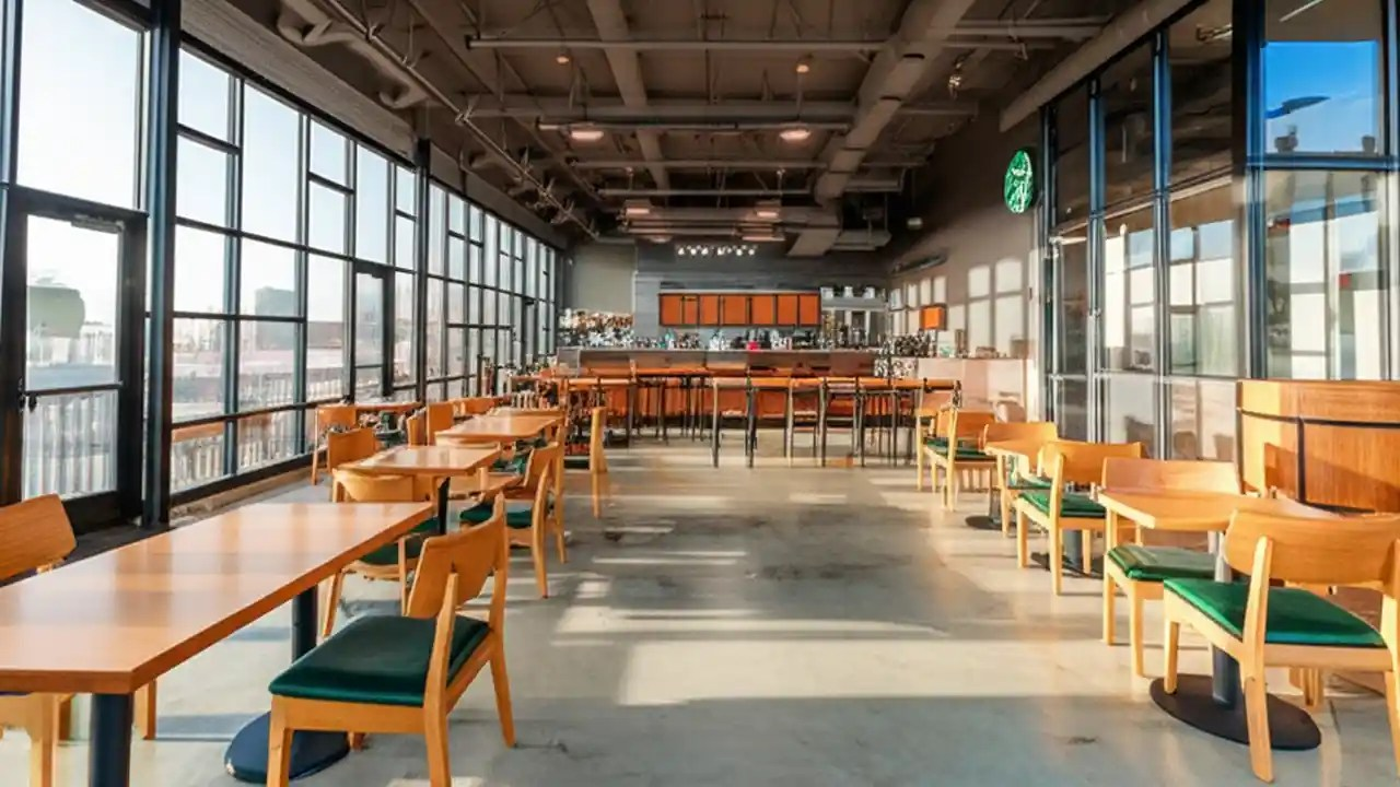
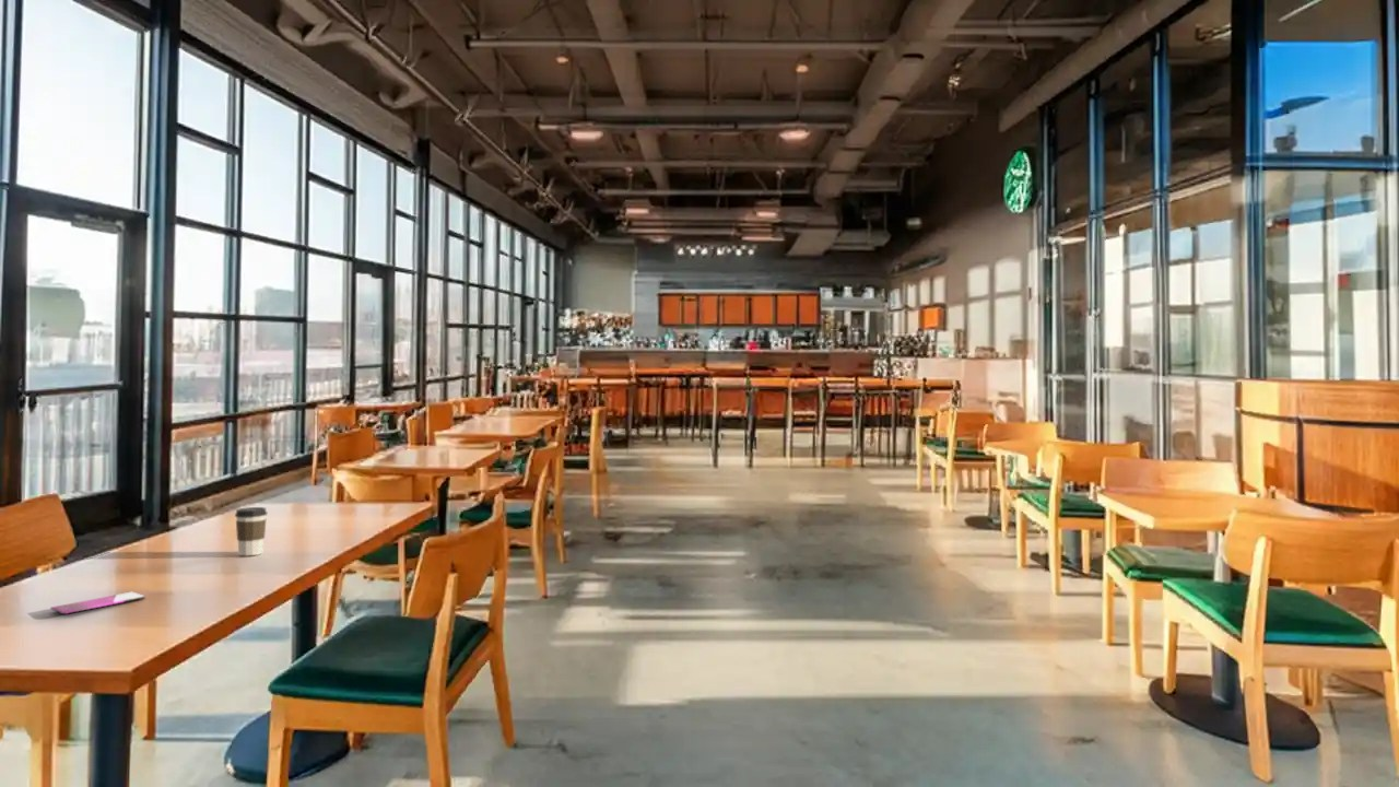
+ smartphone (98, 602)
+ coffee cup (250, 531)
